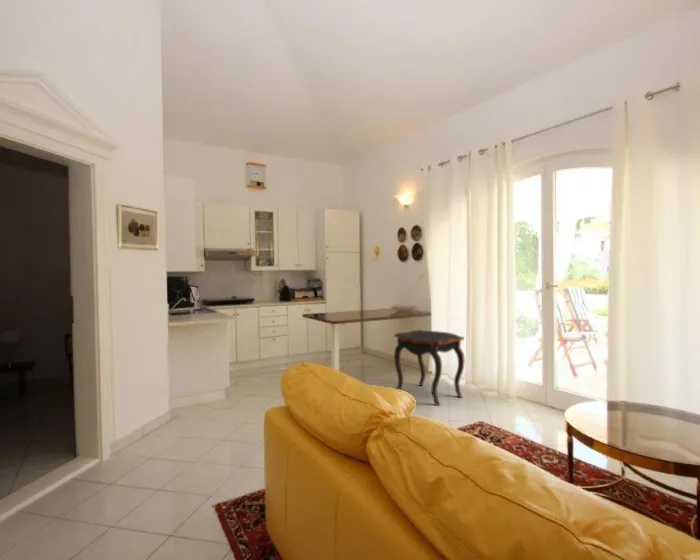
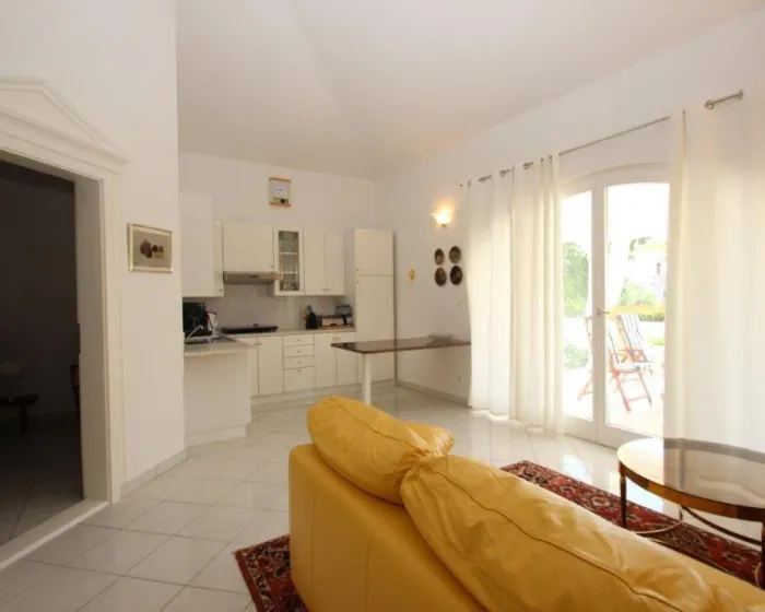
- side table (424, 366)
